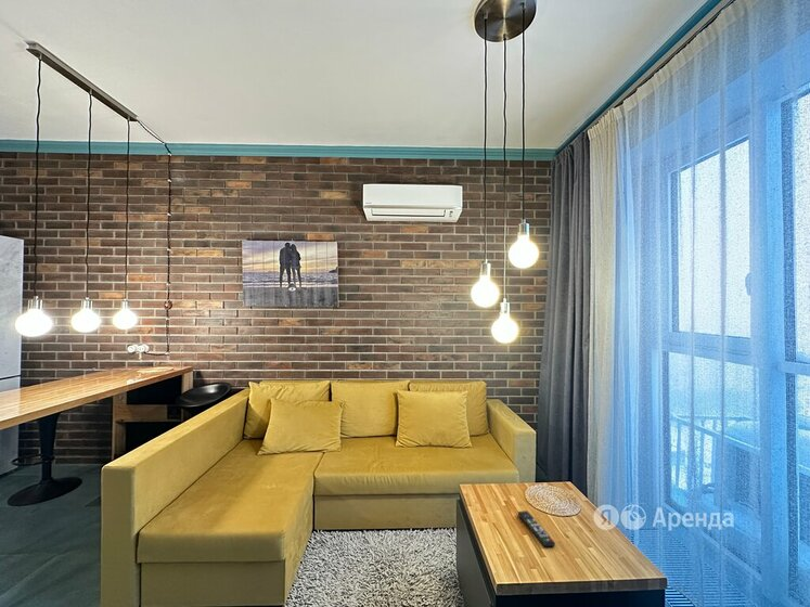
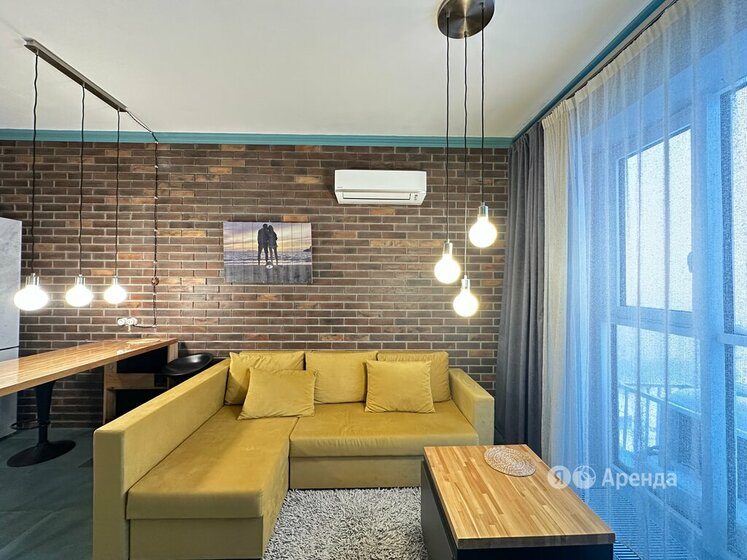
- remote control (535, 527)
